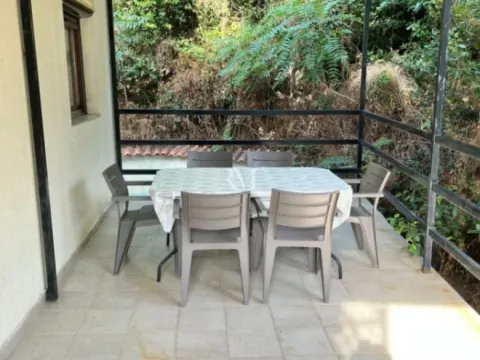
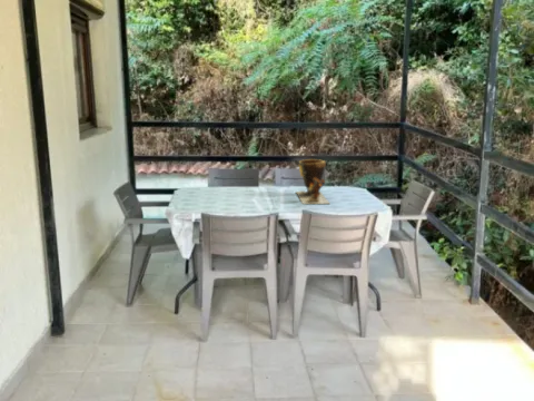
+ clay pot (313, 179)
